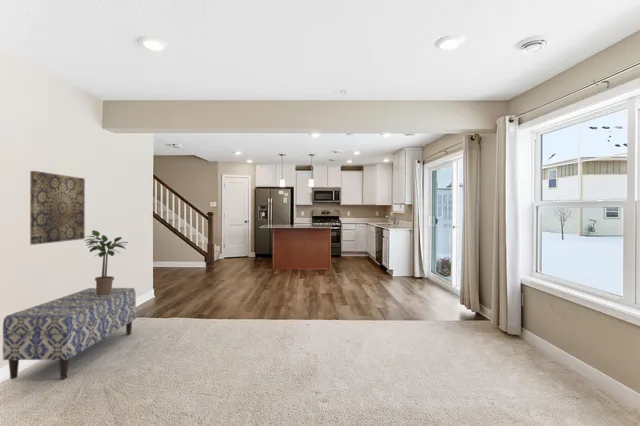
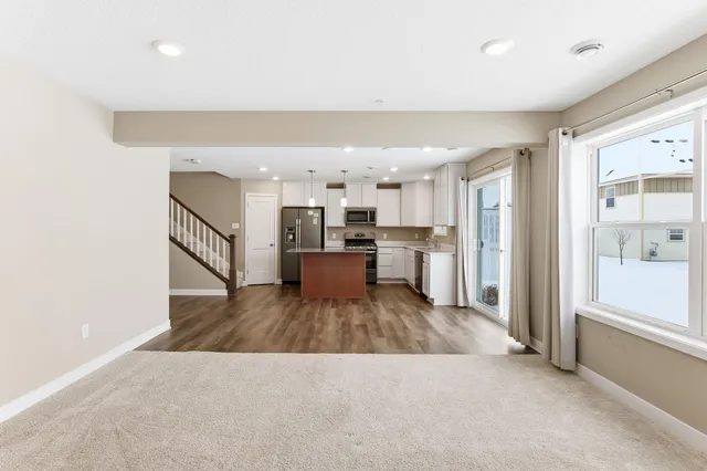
- wall art (60, 208)
- bench (80, 326)
- potted plant (103, 263)
